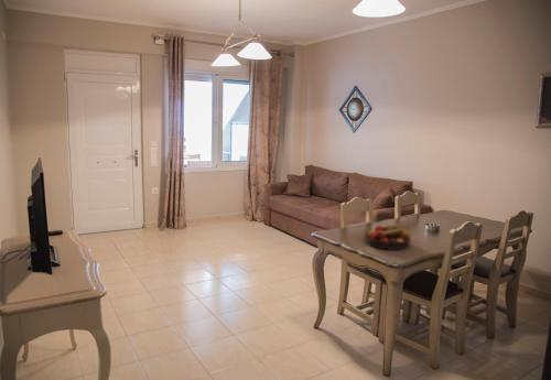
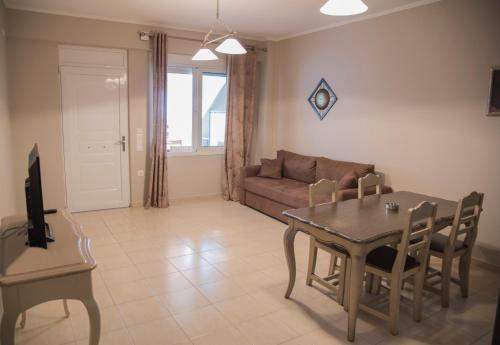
- fruit bowl (387, 234)
